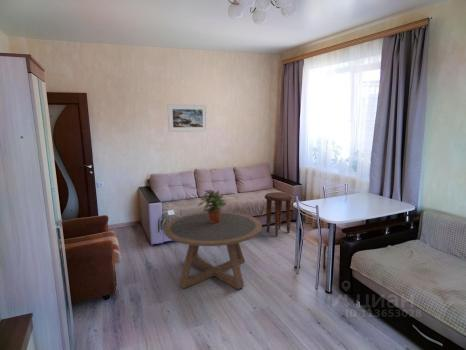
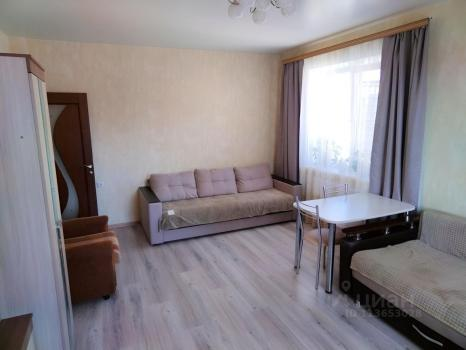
- side table (278, 213)
- coffee table (213, 245)
- potted plant (214, 206)
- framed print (188, 118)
